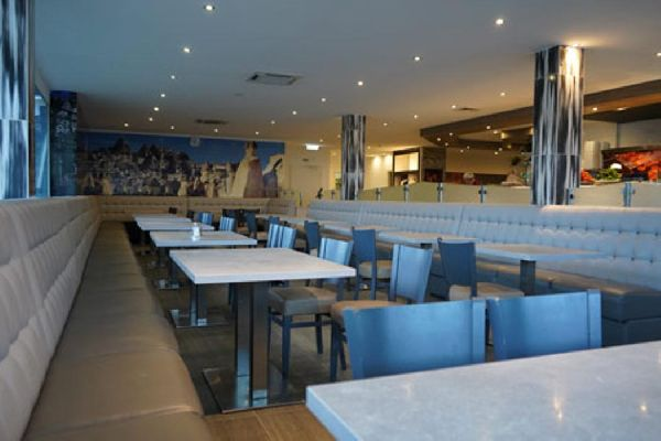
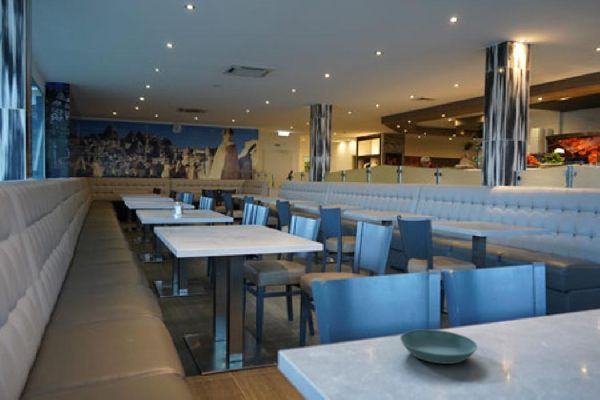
+ saucer (437, 347)
